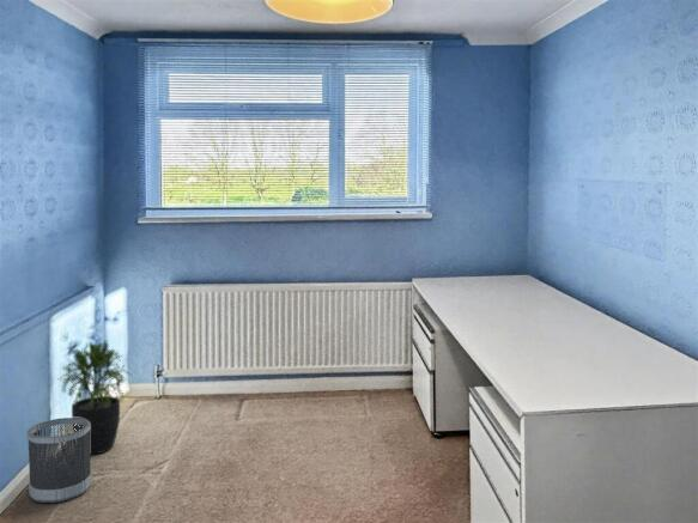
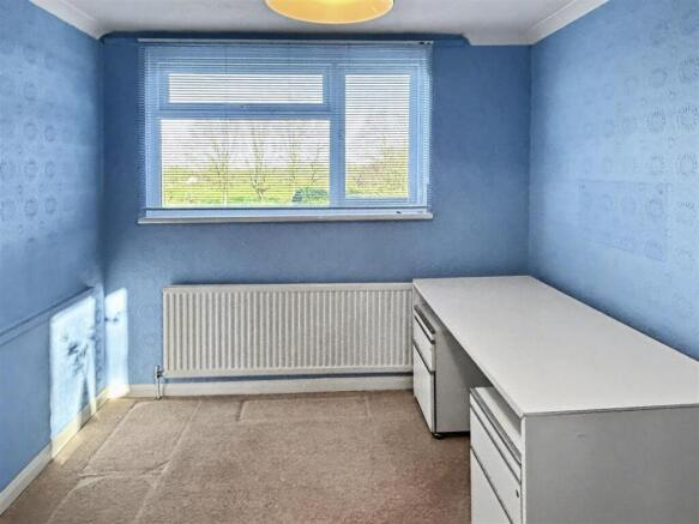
- wastebasket (60, 457)
- potted plant (92, 395)
